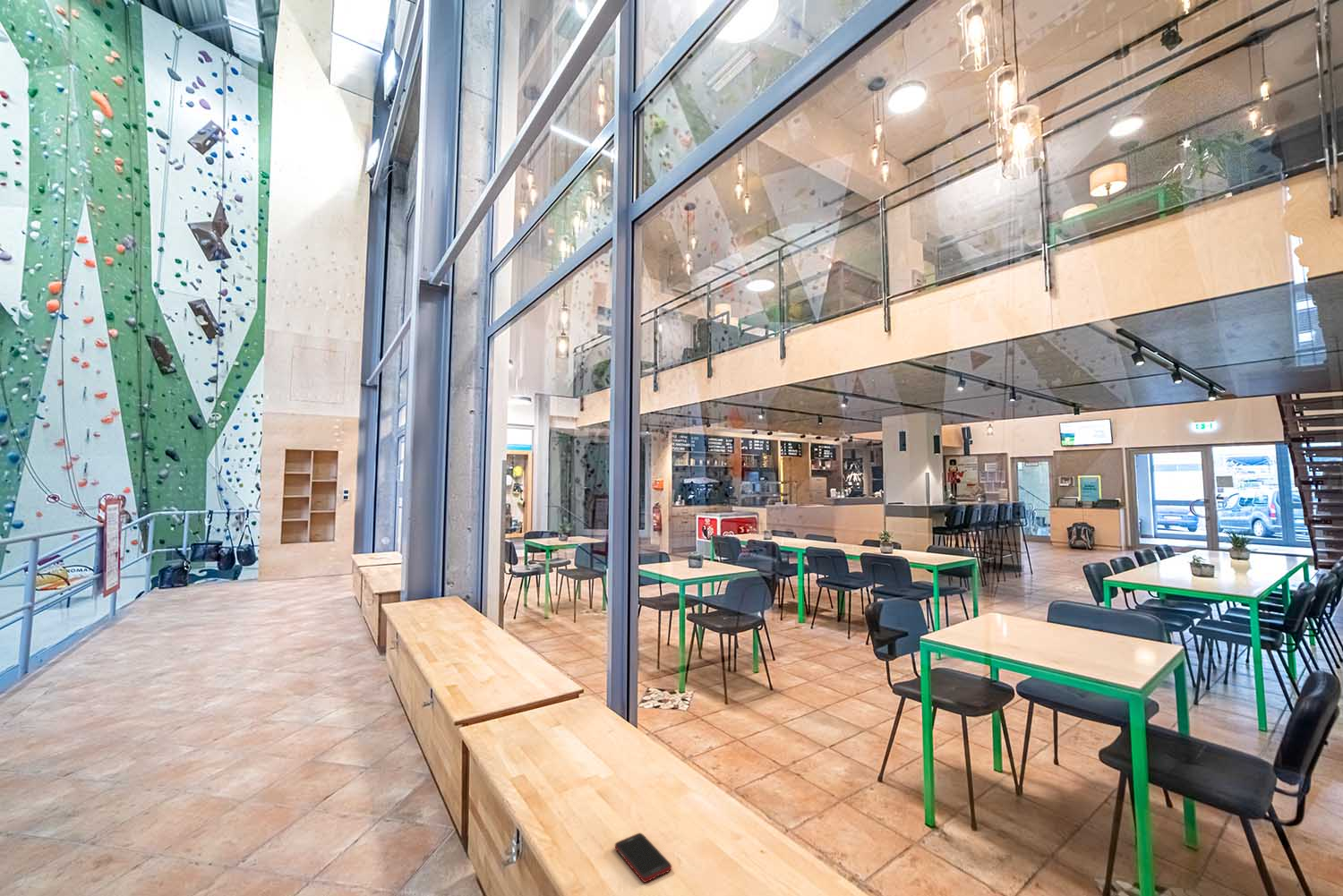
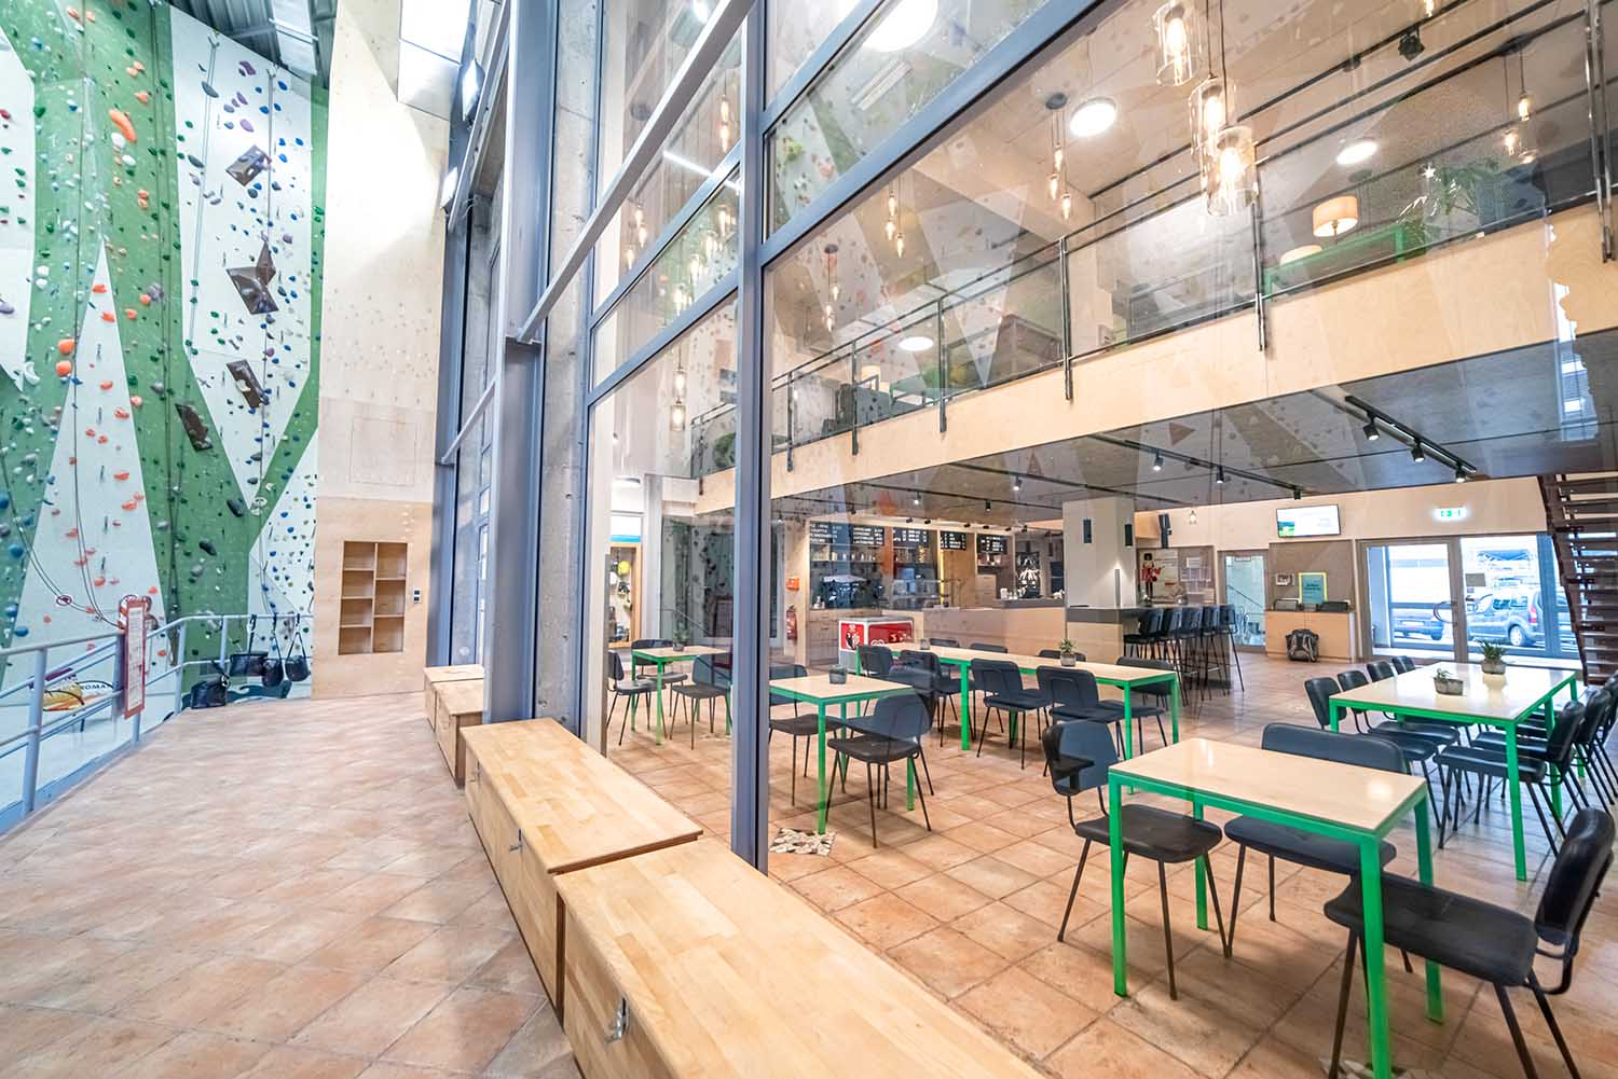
- cell phone (642, 856)
